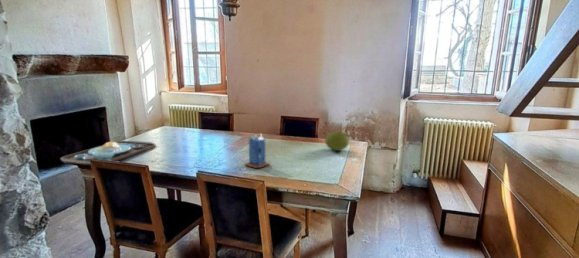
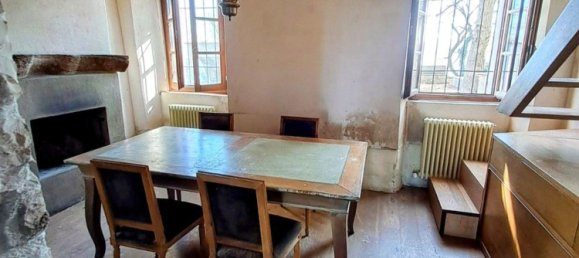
- platter (111, 148)
- candle (257, 149)
- fruit (336, 140)
